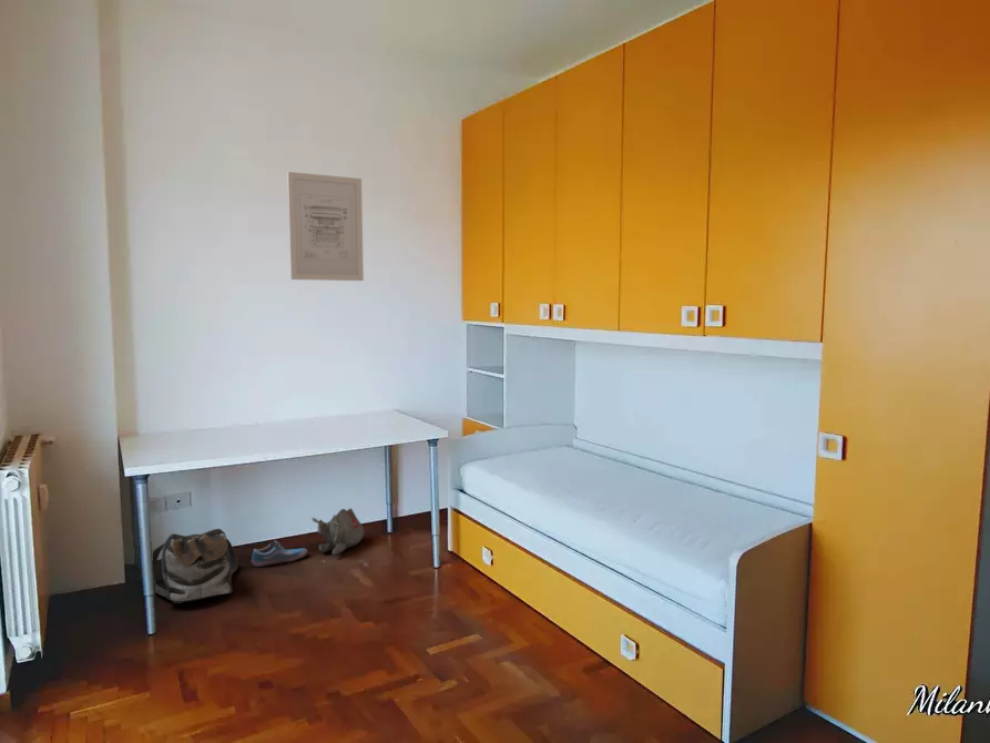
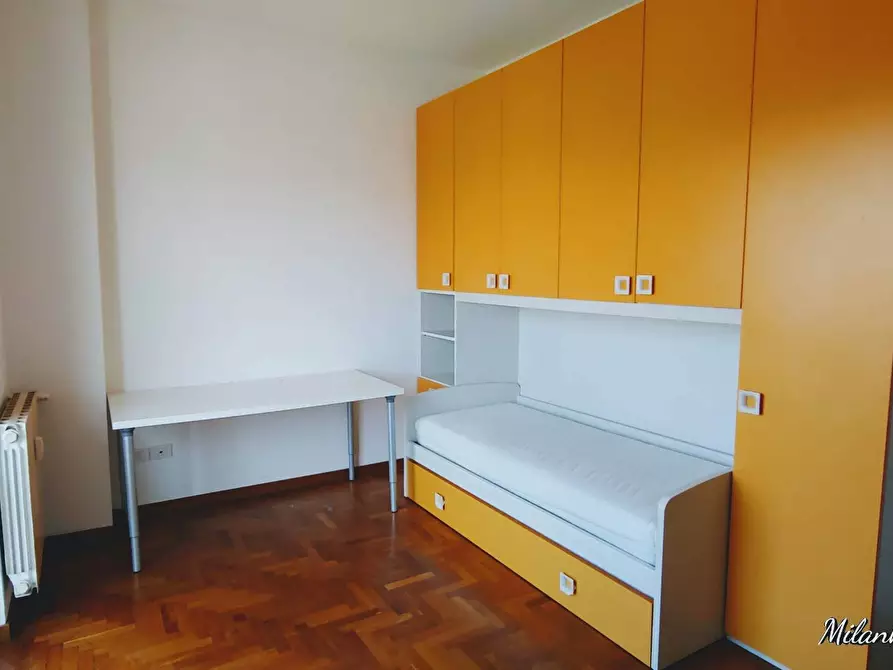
- shoe (278, 550)
- backpack (196, 561)
- plush toy (343, 529)
- wall art (326, 227)
